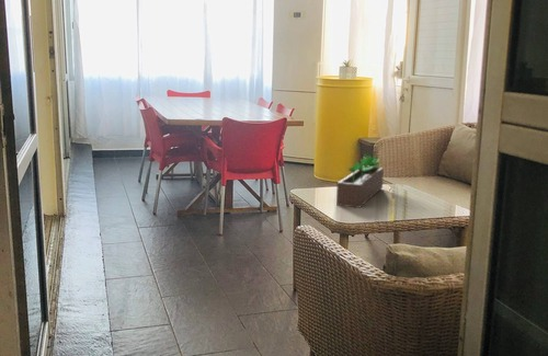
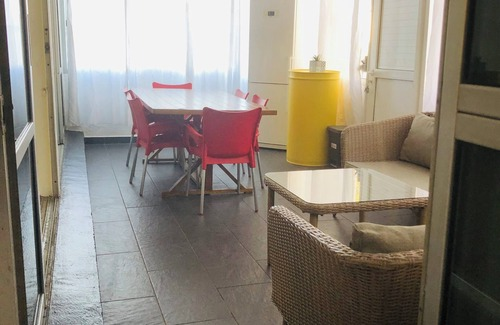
- succulent planter (362, 177)
